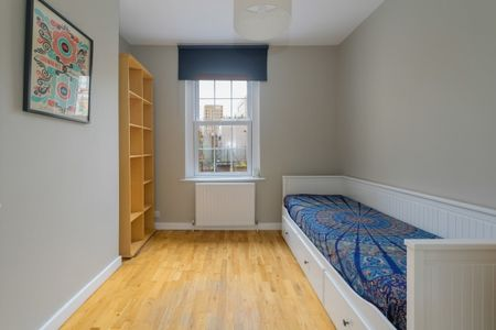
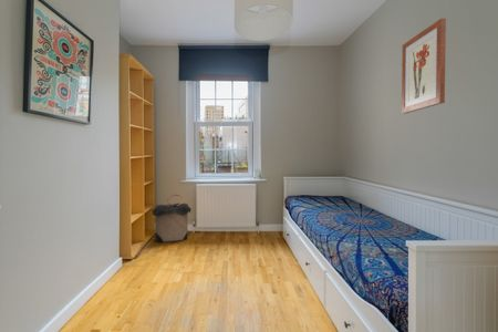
+ laundry hamper (170, 217)
+ wall art (421, 71)
